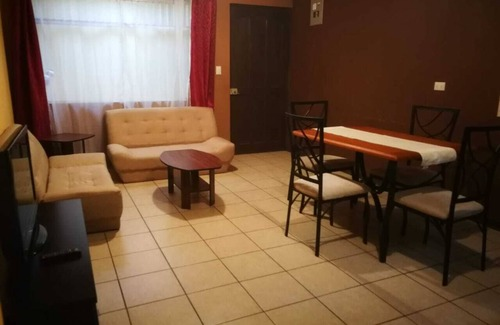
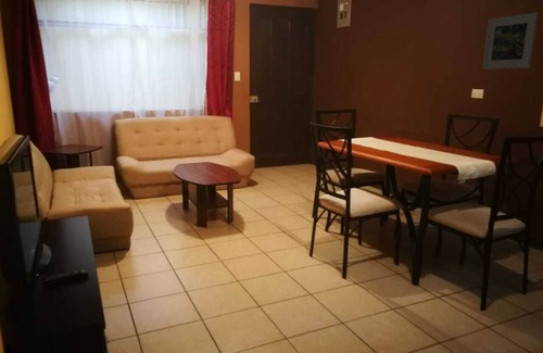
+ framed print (508, 42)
